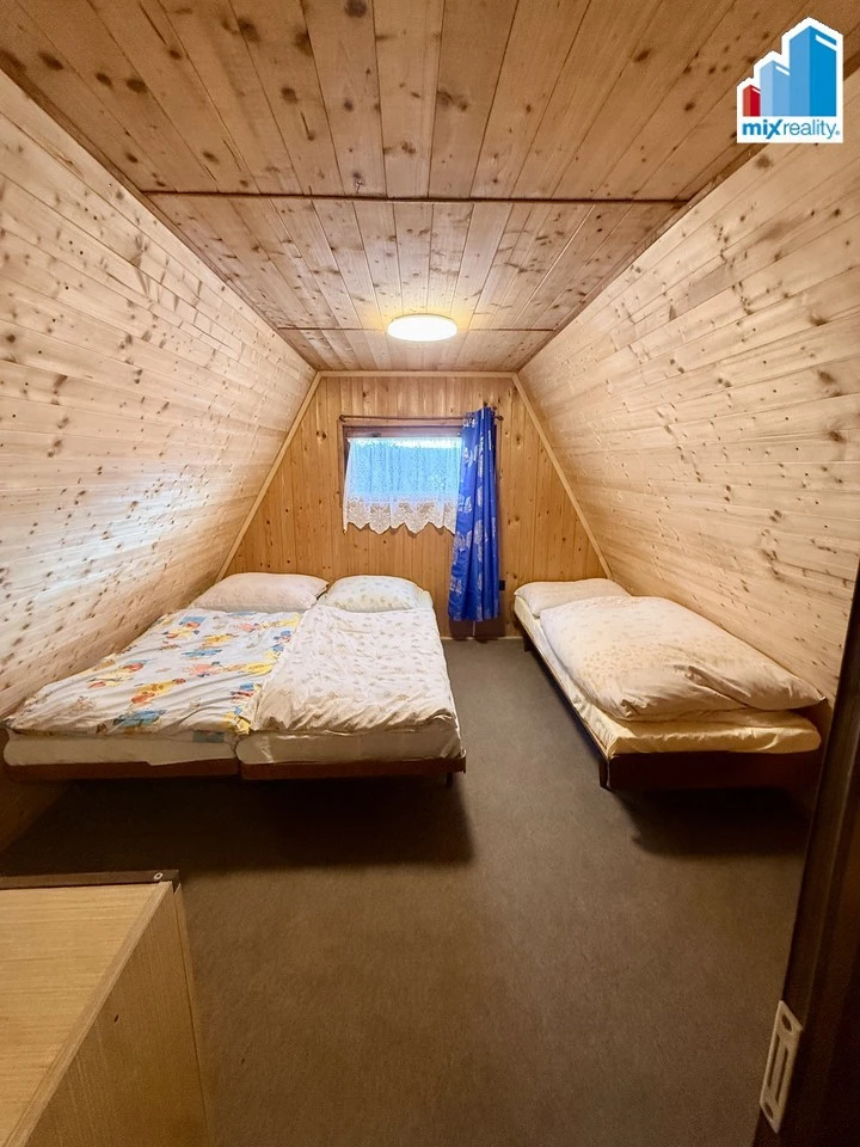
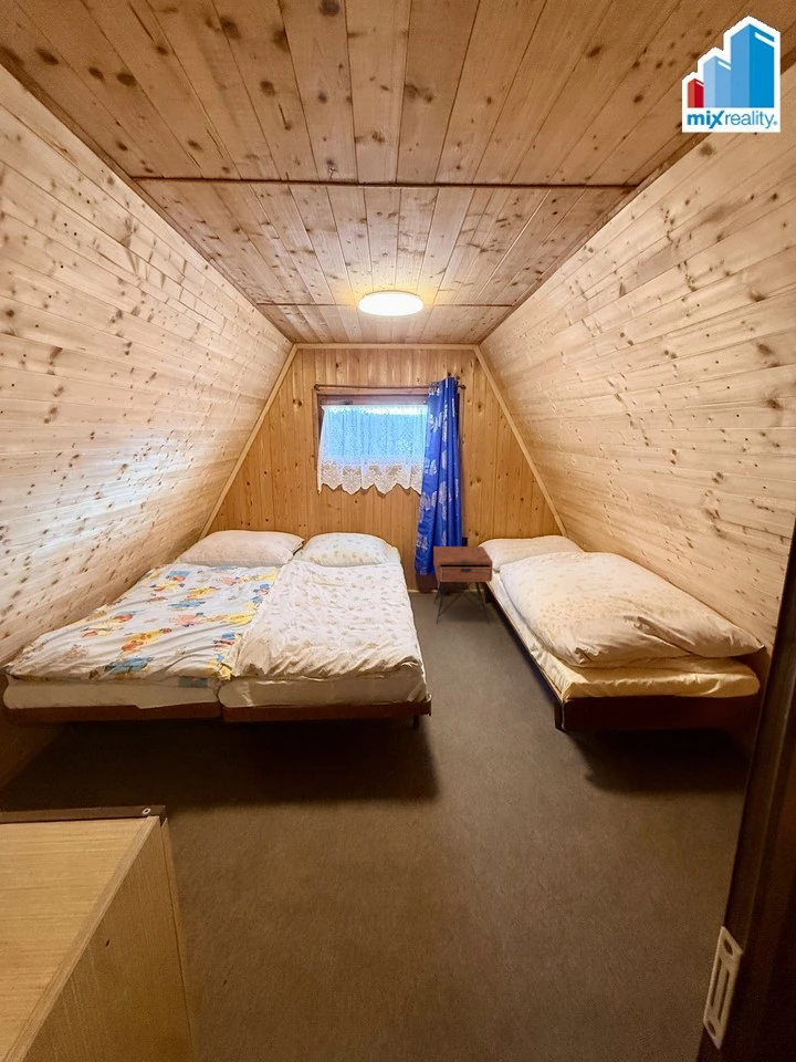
+ nightstand (462, 584)
